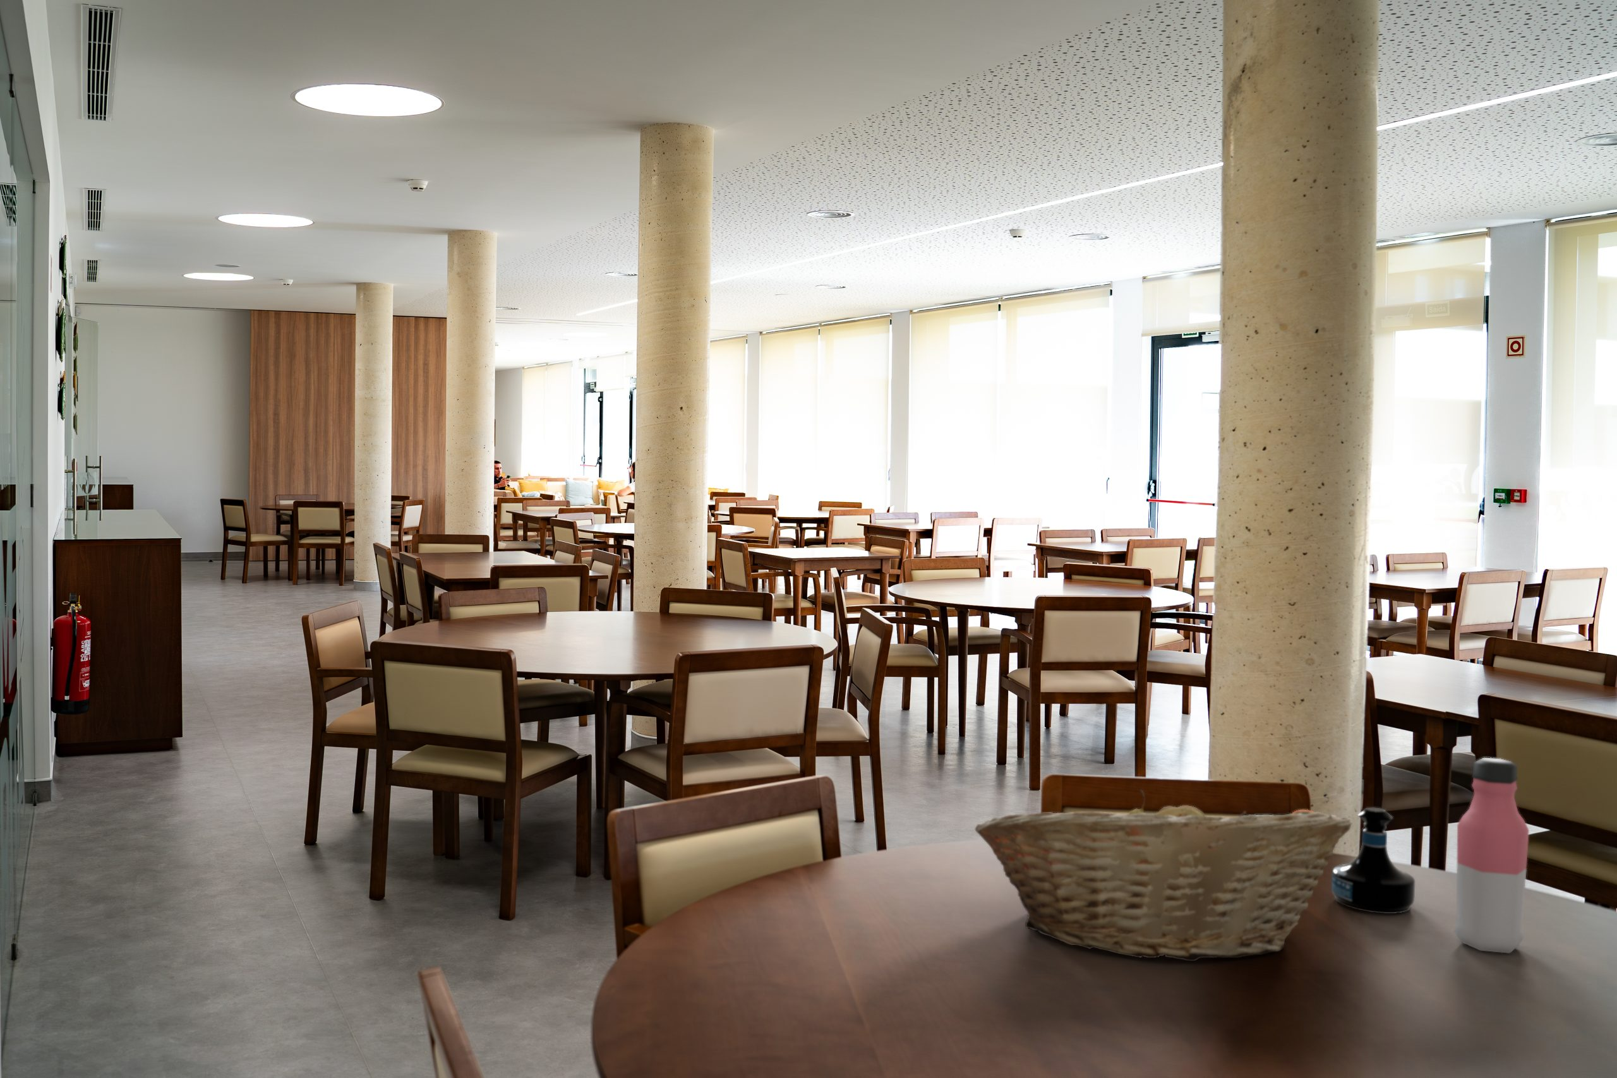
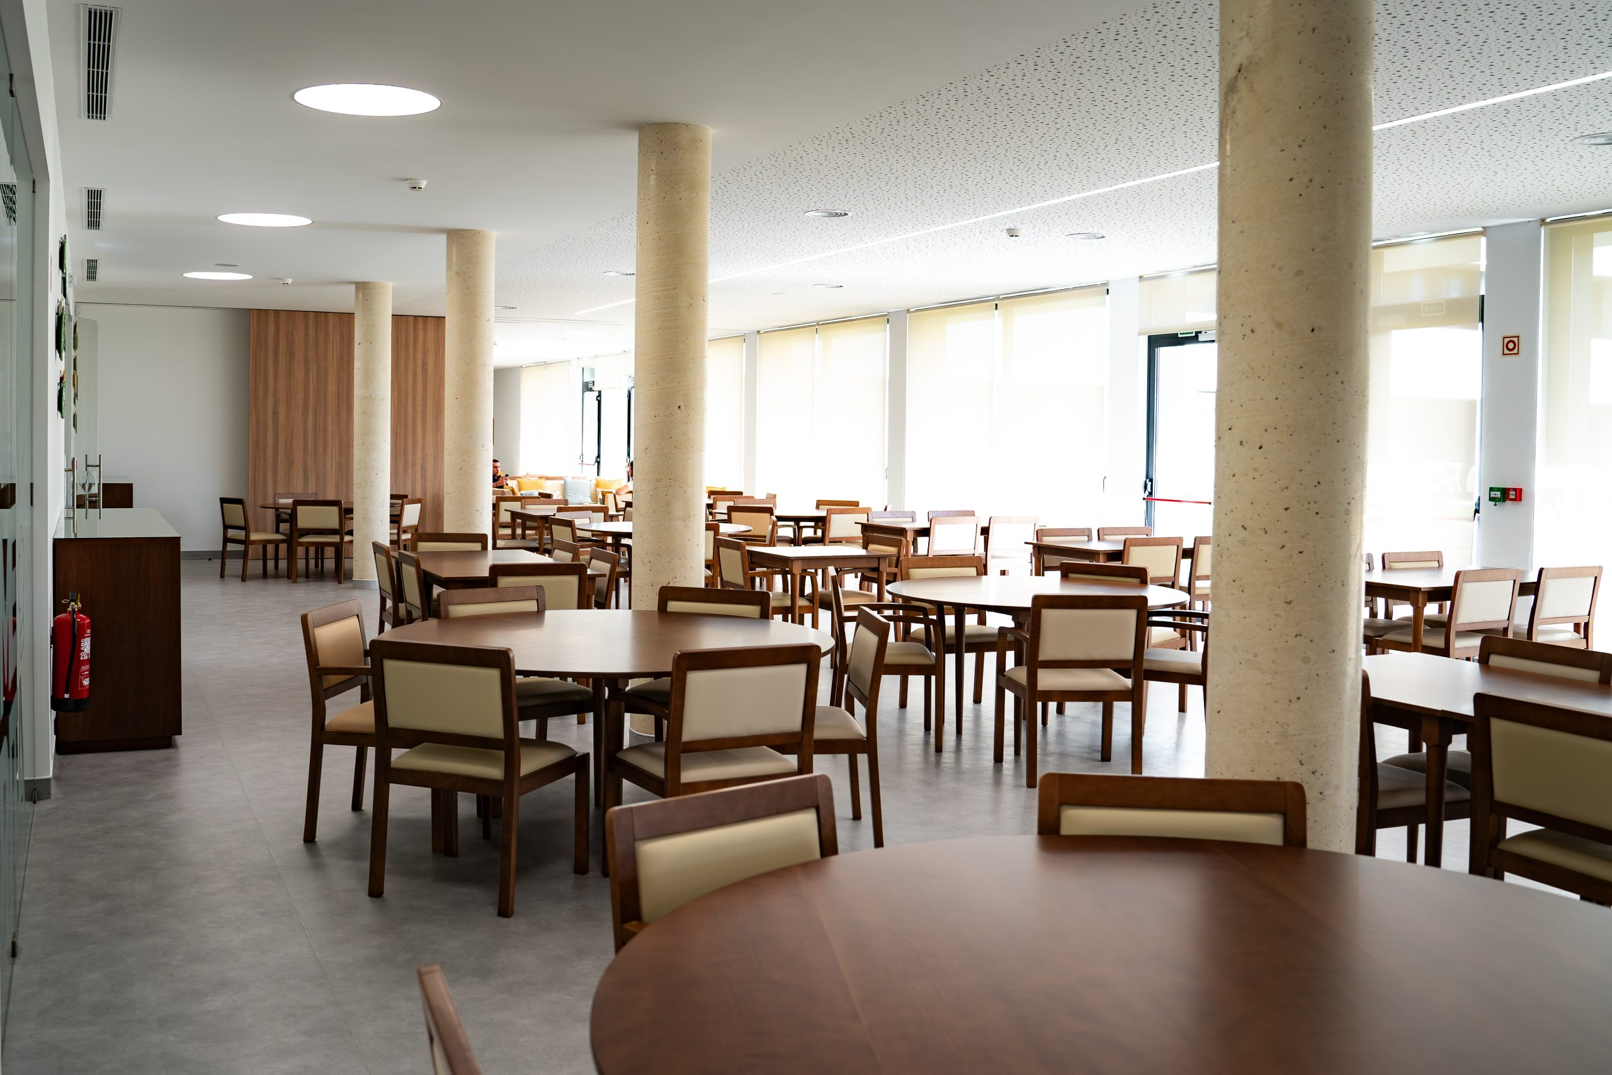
- tequila bottle (1374, 855)
- water bottle (1492, 853)
- fruit basket (1157, 857)
